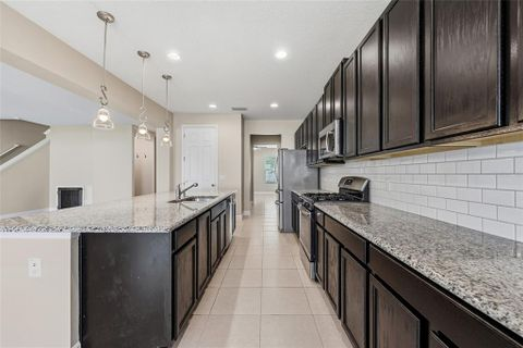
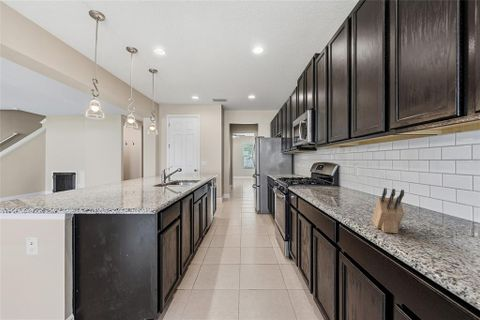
+ knife block (387, 207)
